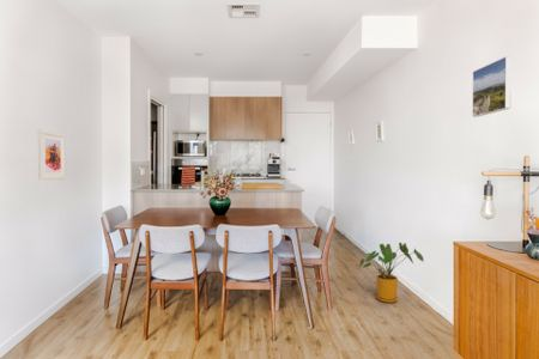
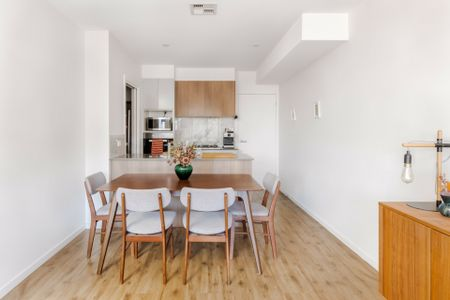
- house plant (388, 270)
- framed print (490, 89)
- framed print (52, 156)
